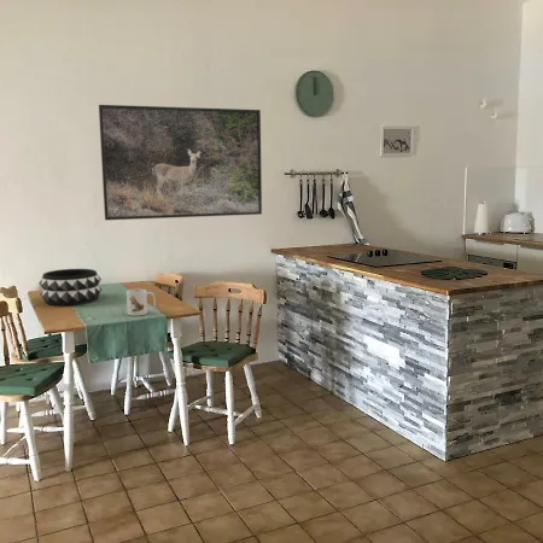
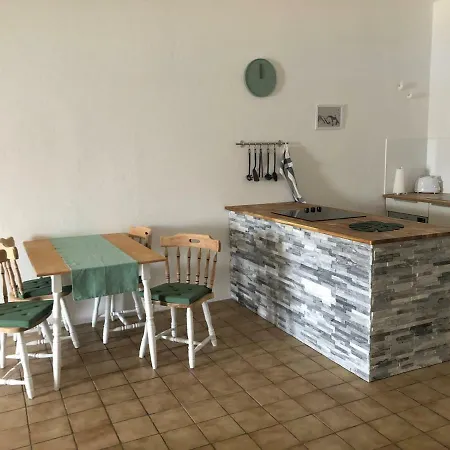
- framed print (185, 163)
- mug (141, 302)
- decorative bowl (70, 286)
